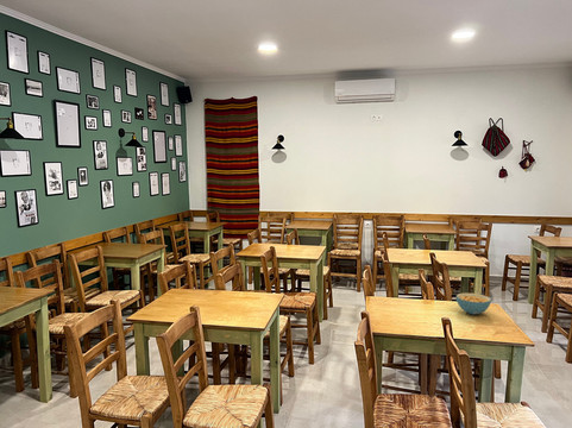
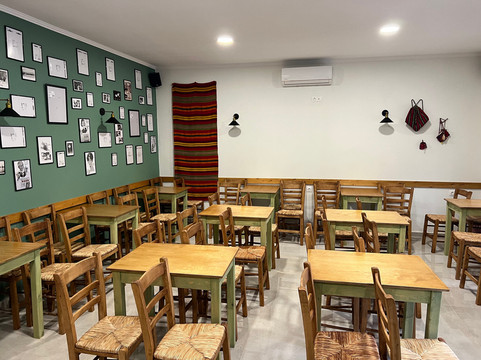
- cereal bowl (472, 304)
